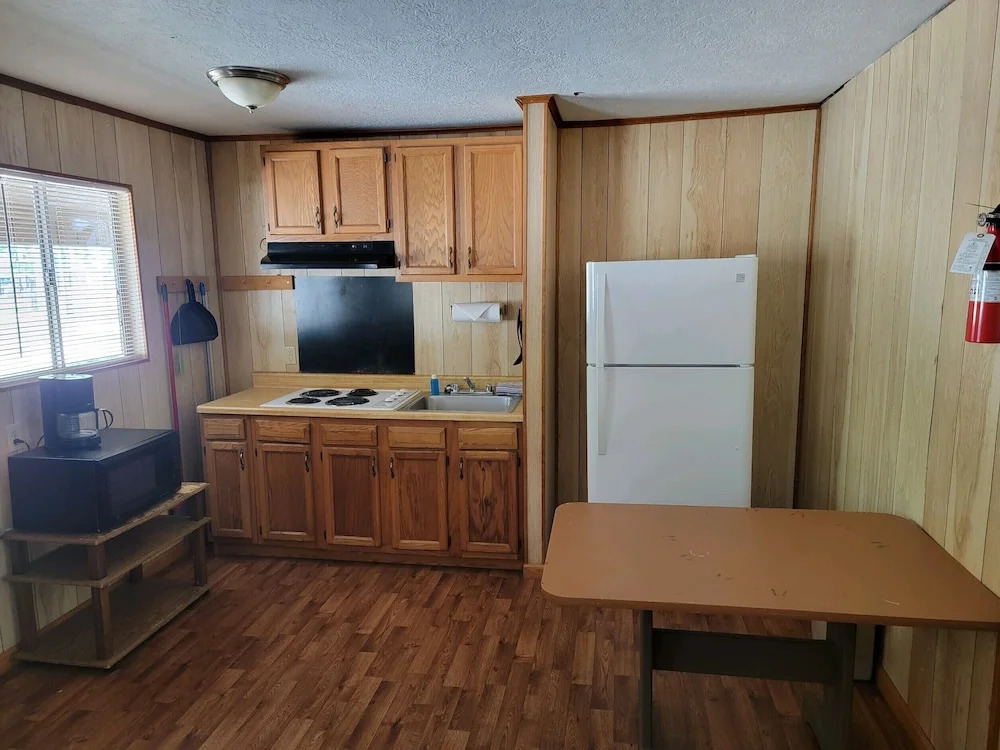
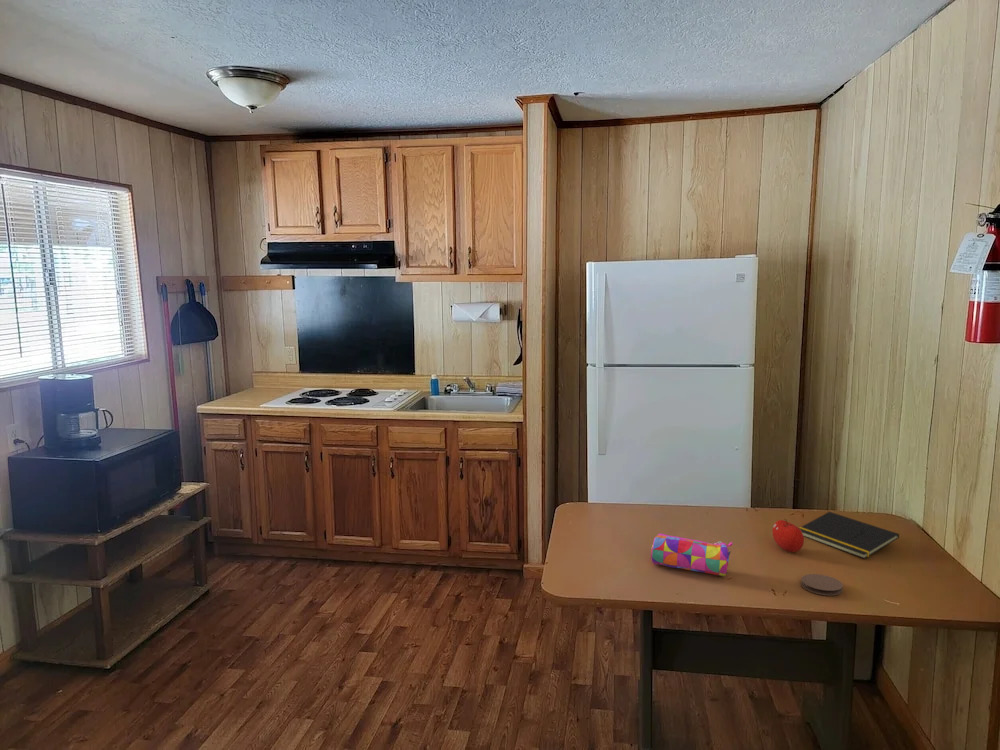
+ notepad (845, 533)
+ coaster (821, 584)
+ pencil case (690, 553)
+ fruit (788, 534)
